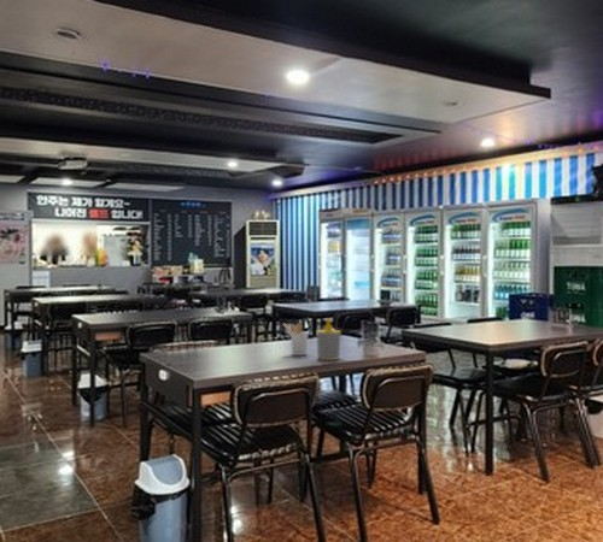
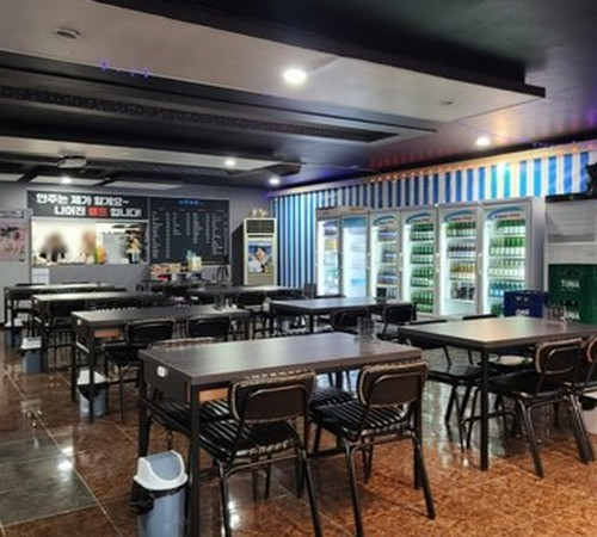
- soap bottle (328, 338)
- utensil holder (294, 337)
